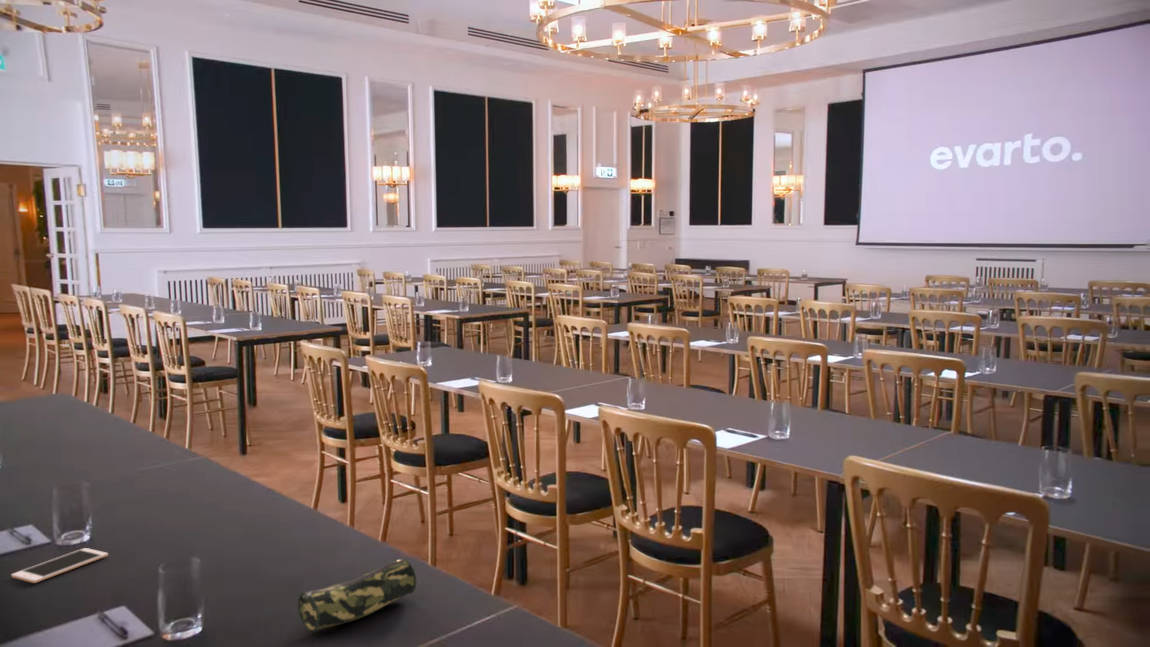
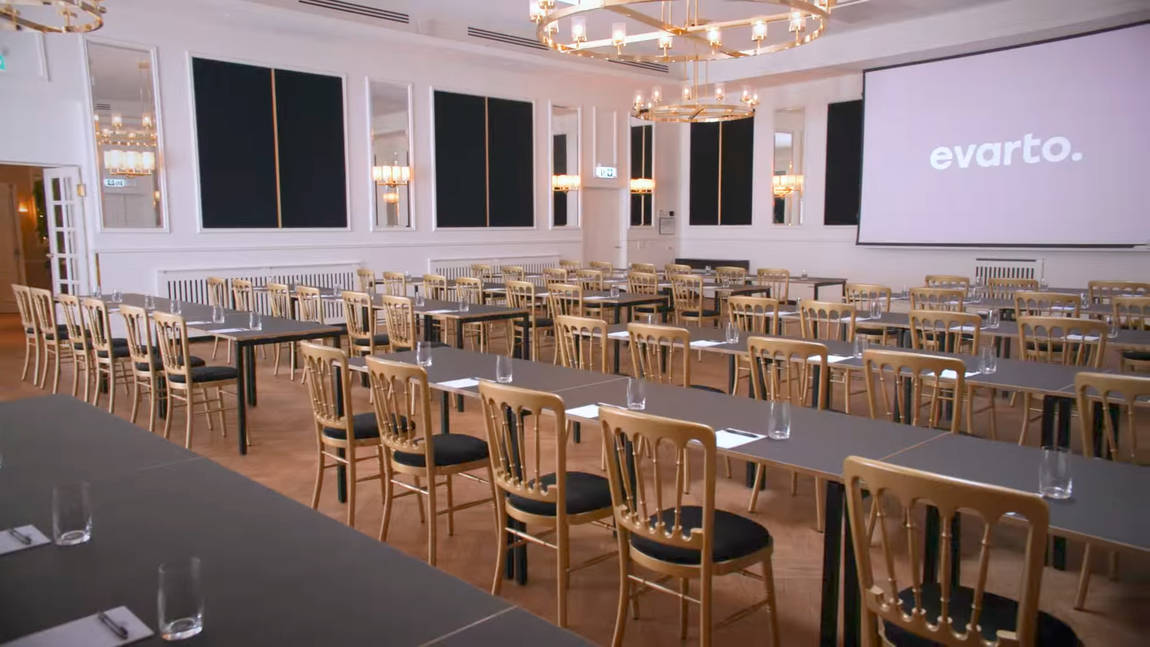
- pencil case (356, 595)
- cell phone (61, 564)
